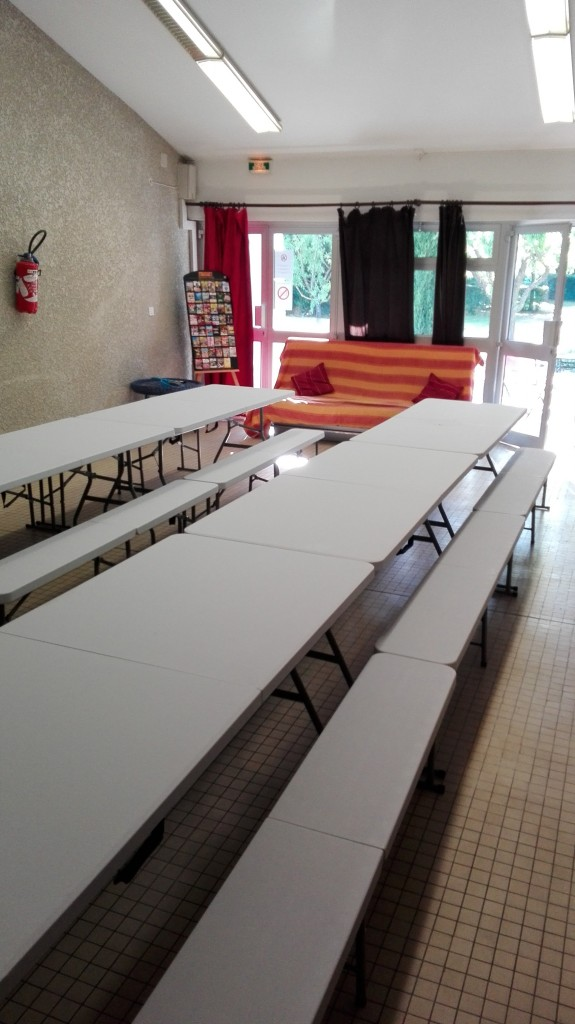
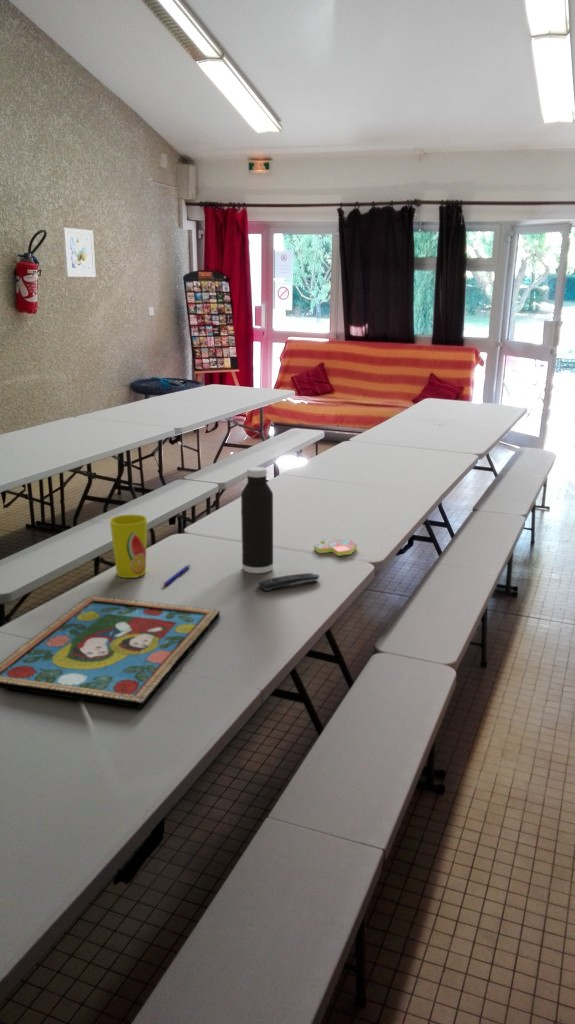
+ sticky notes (335, 546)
+ cup (129, 546)
+ pen (177, 574)
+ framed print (79, 253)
+ water bottle (257, 519)
+ framed painting (111, 643)
+ remote control (290, 580)
